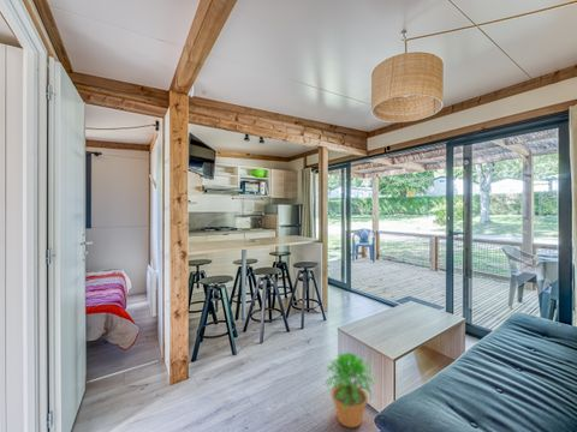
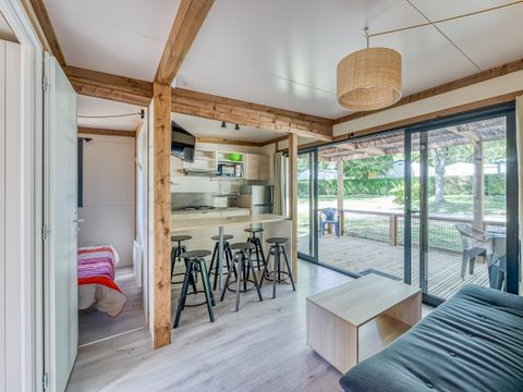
- potted plant (349, 384)
